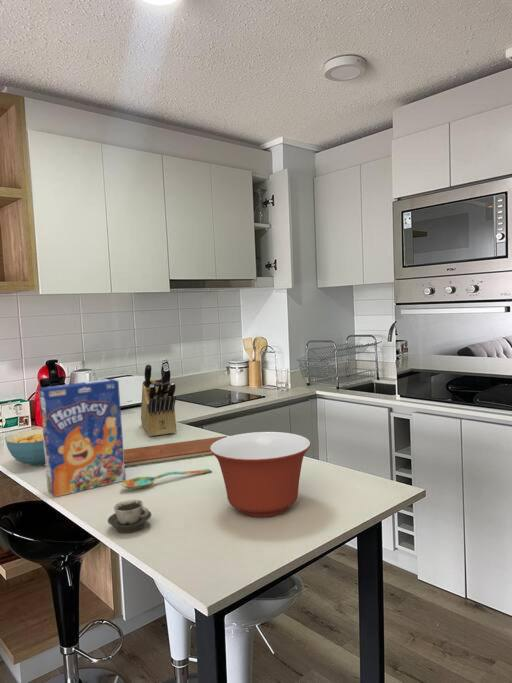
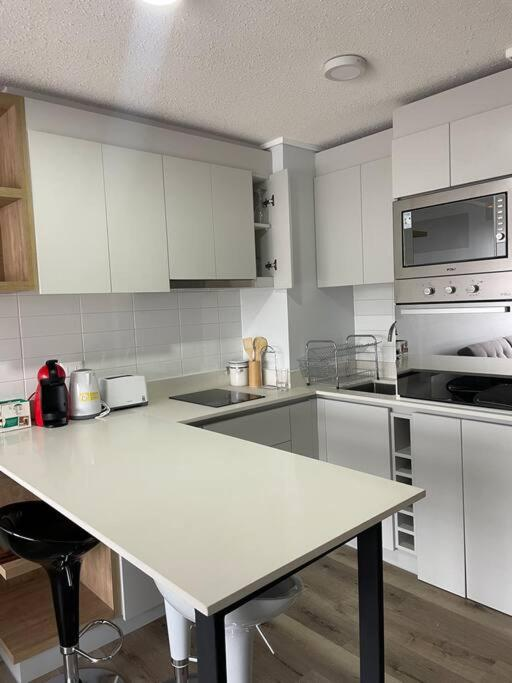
- mixing bowl (261, 475)
- knife block (157, 394)
- cereal bowl (38, 449)
- spoon (166, 475)
- cereal box (83, 435)
- chopping board (163, 452)
- cup (129, 515)
